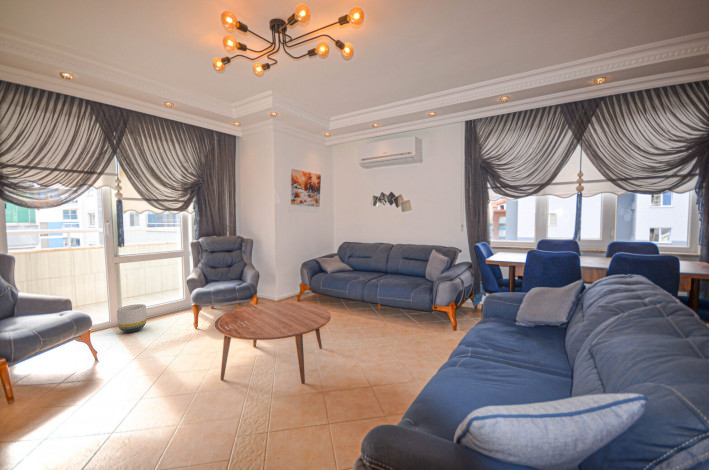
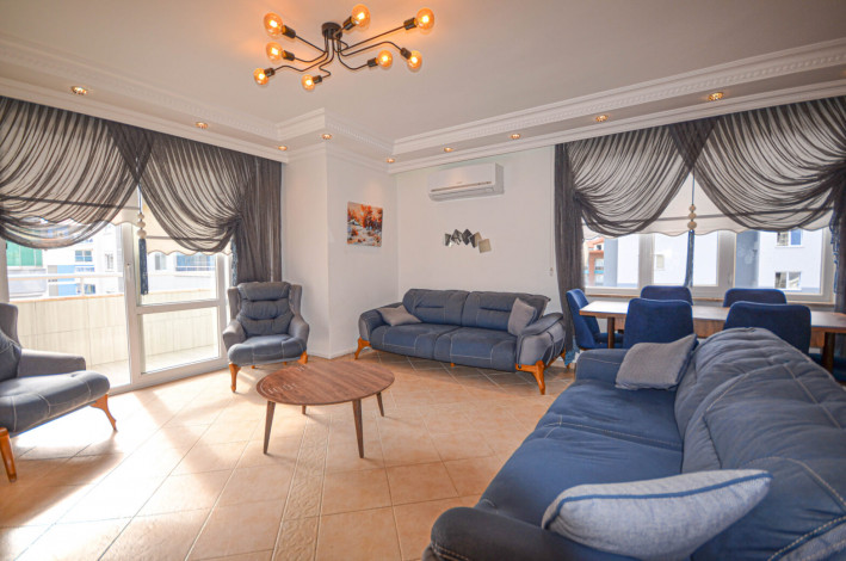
- planter (132, 319)
